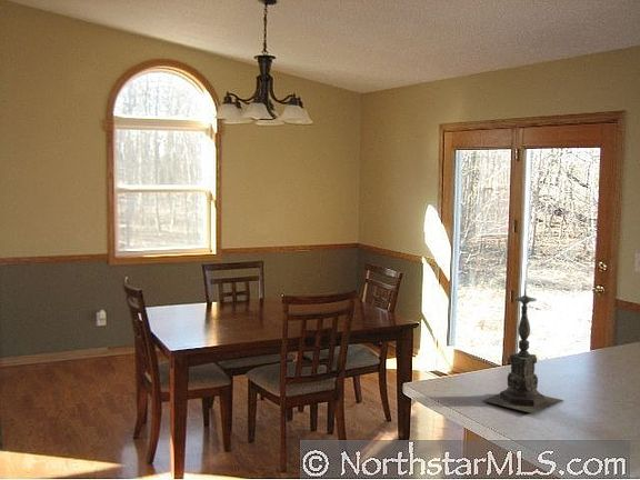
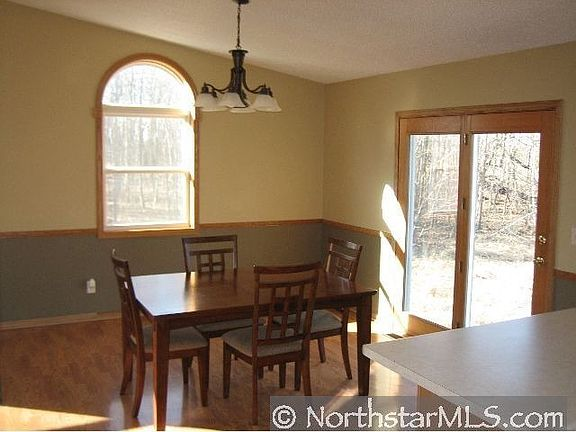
- candle holder (524, 340)
